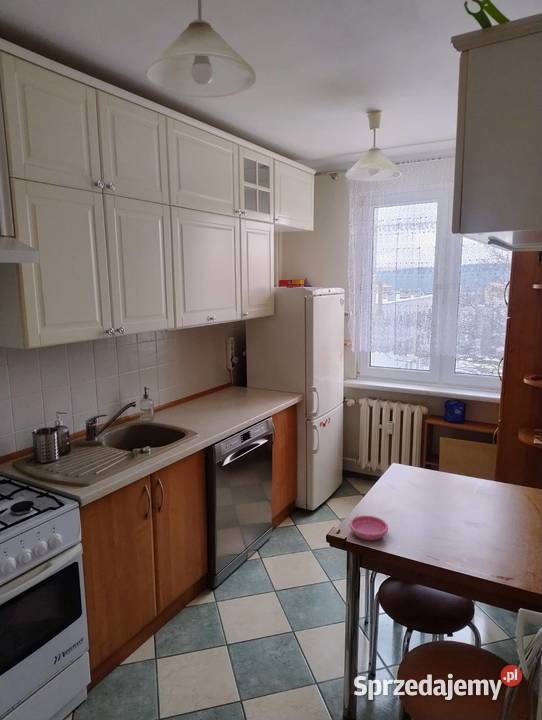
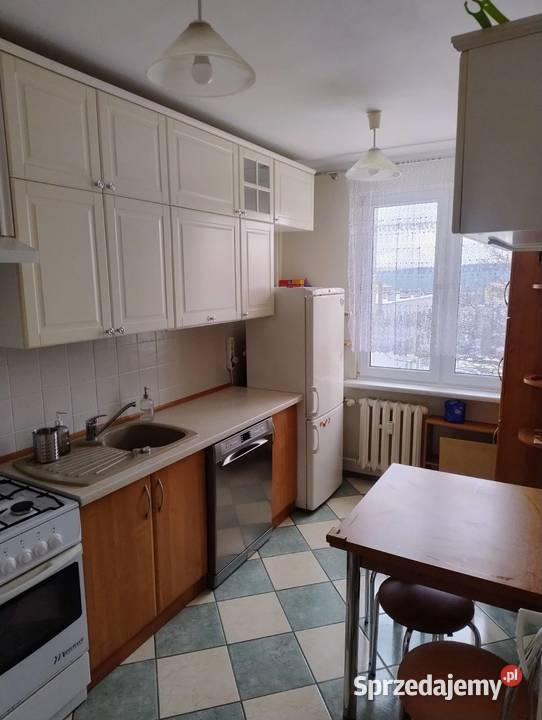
- saucer (368, 528)
